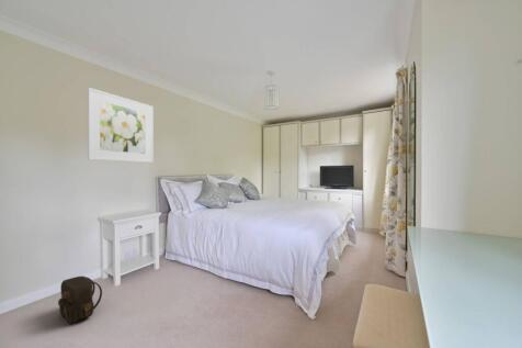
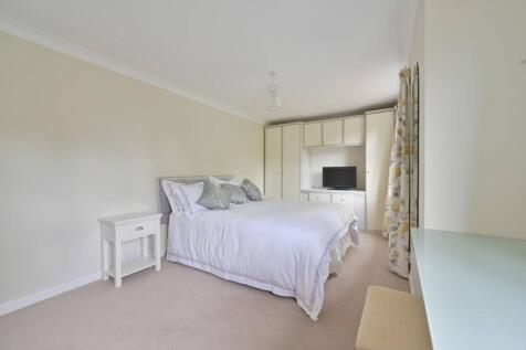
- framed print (124, 130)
- backpack (80, 296)
